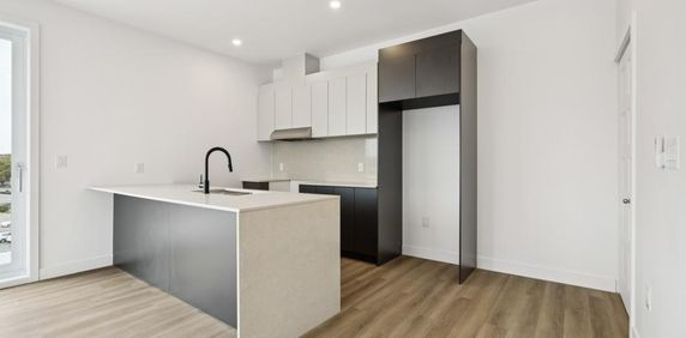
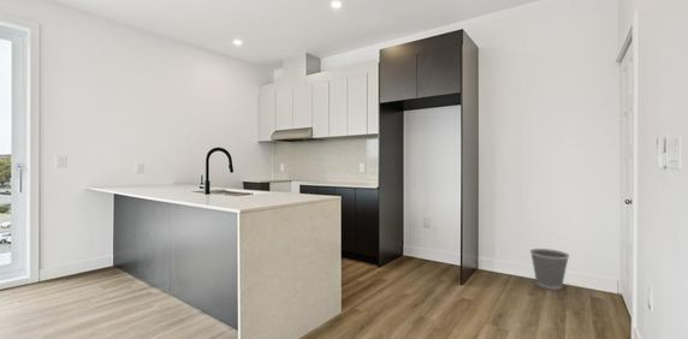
+ wastebasket (548, 268)
